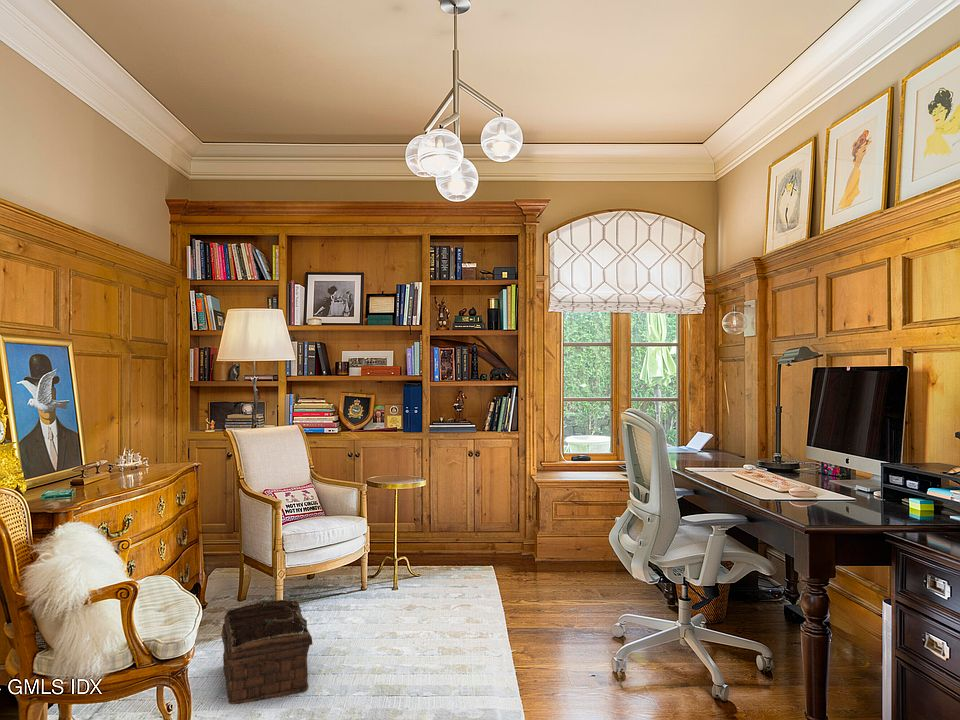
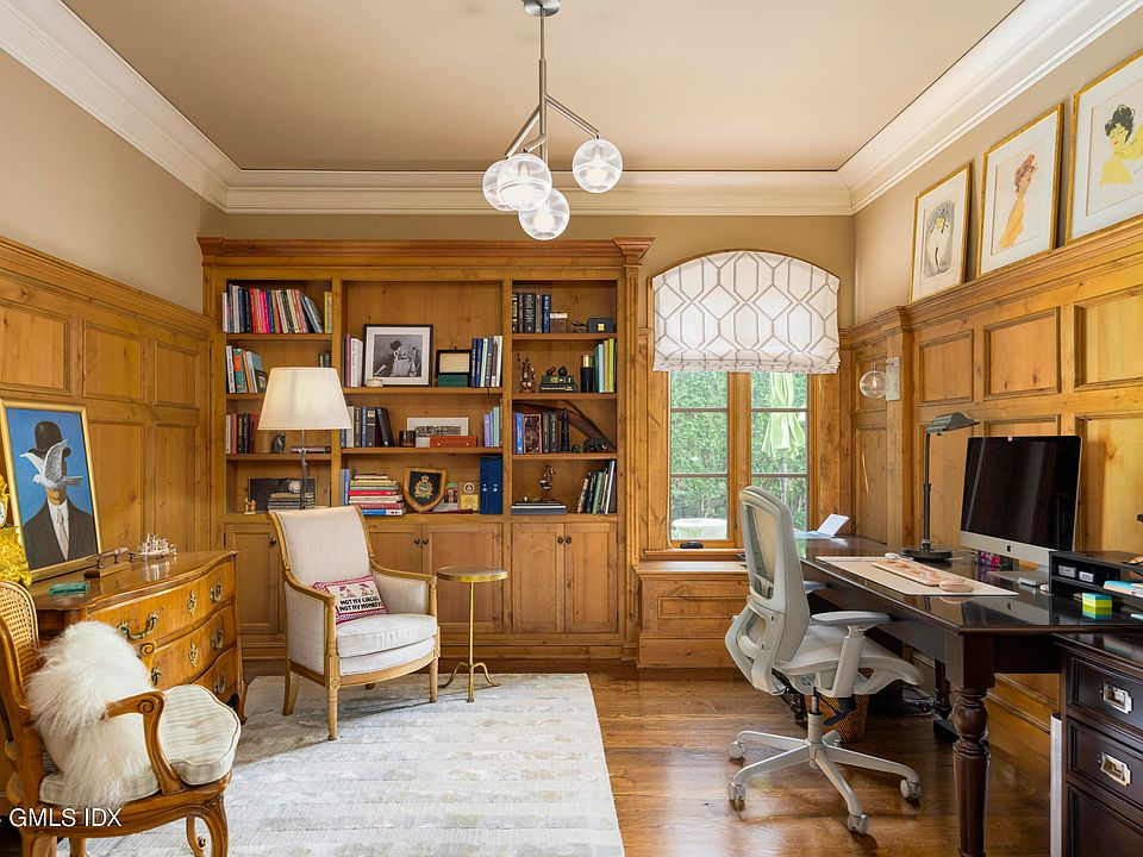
- basket (272, 642)
